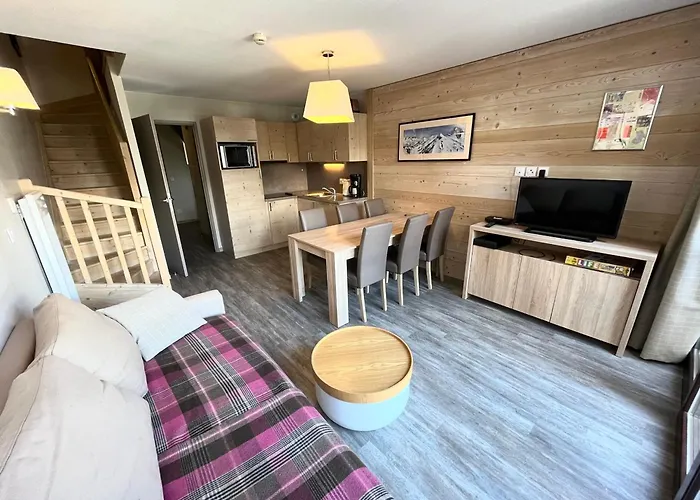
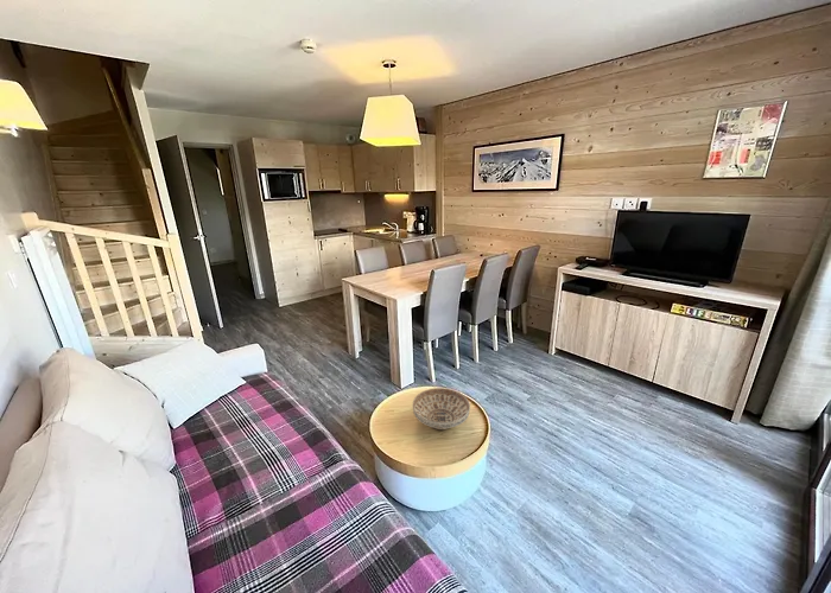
+ decorative bowl (440, 413)
